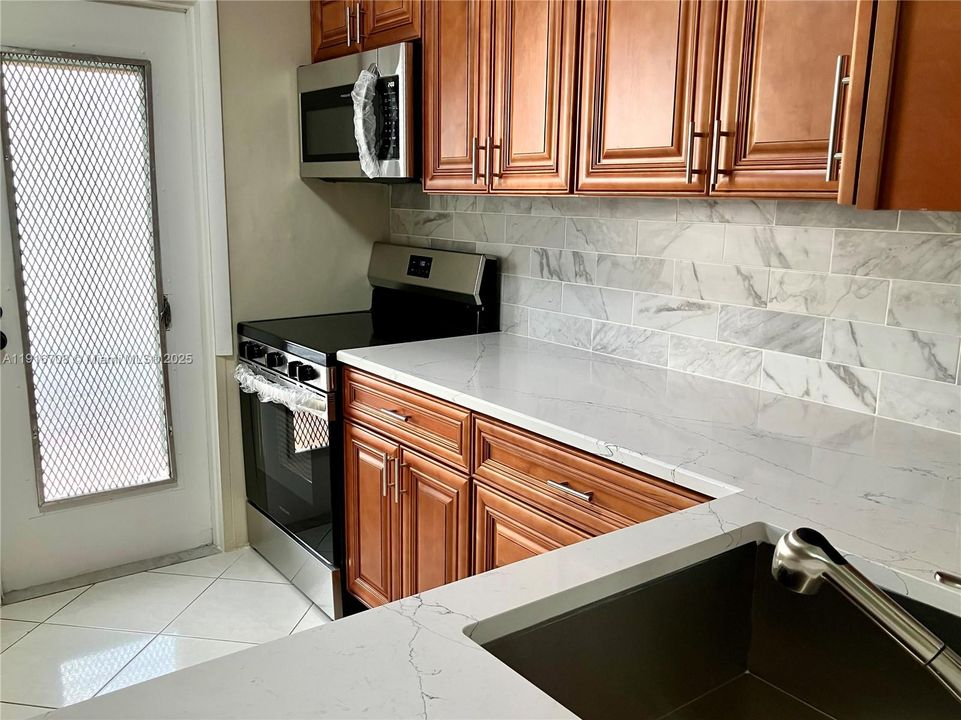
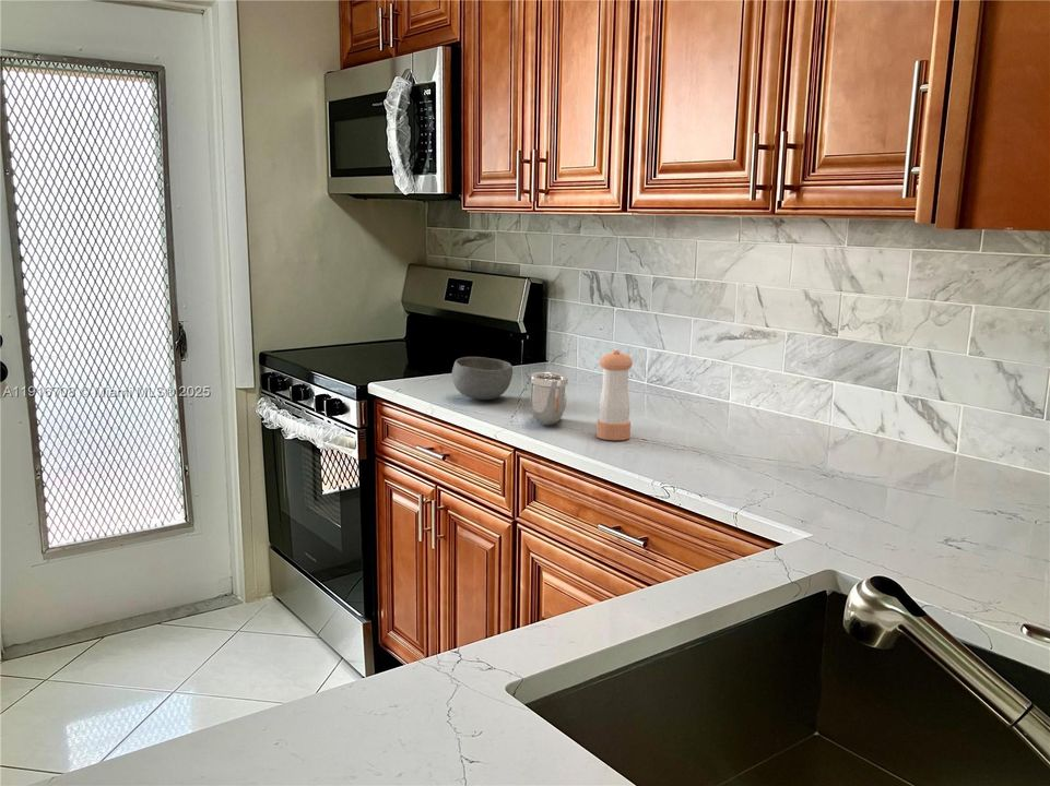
+ pepper shaker (614, 393)
+ pipe fitting (547, 397)
+ bowl (482, 379)
